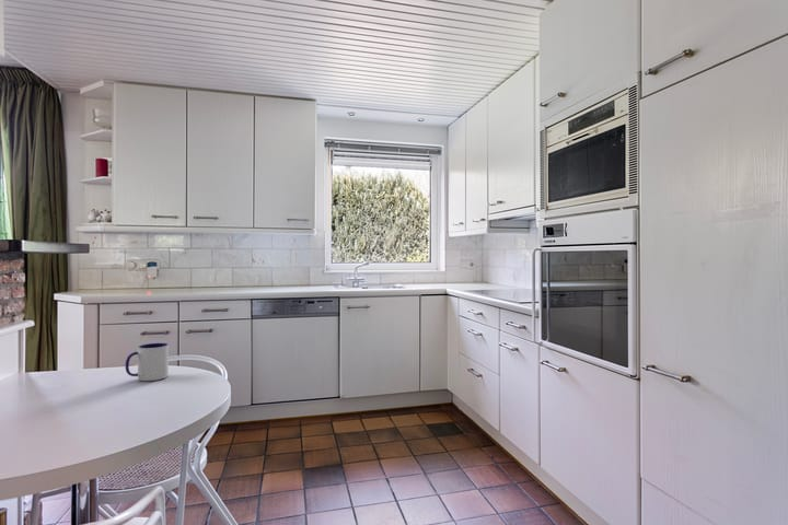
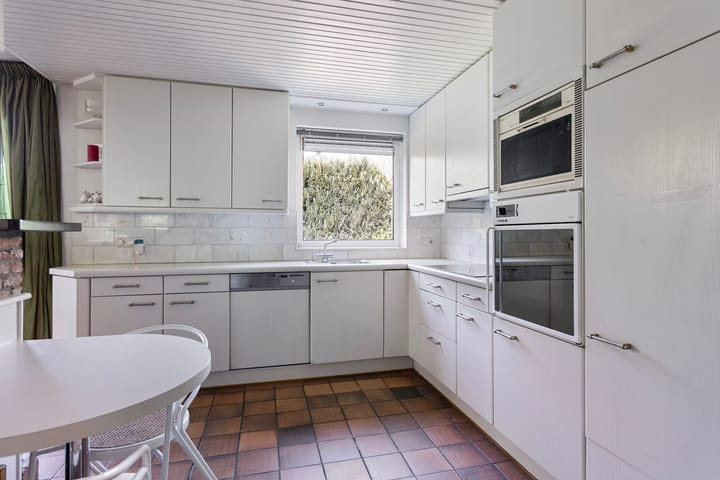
- mug (147, 362)
